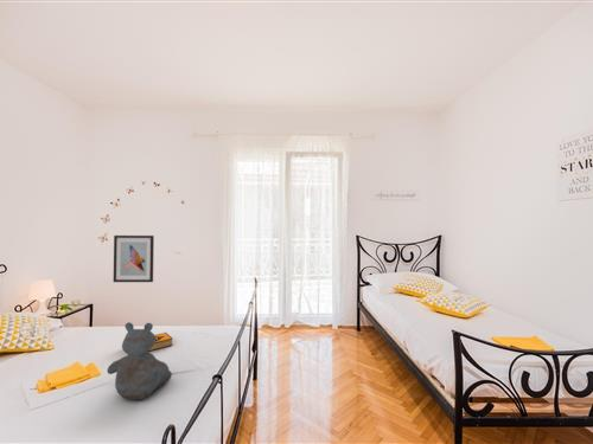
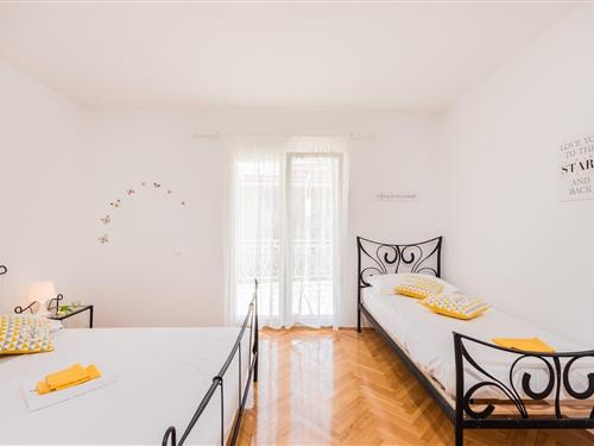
- wall art (133, 258)
- hardback book (154, 343)
- stuffed bear (144, 354)
